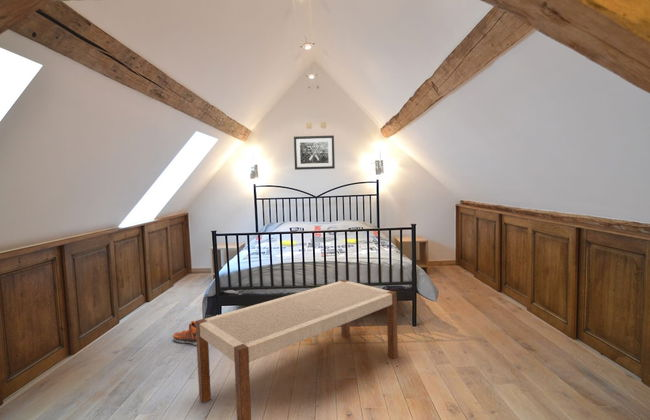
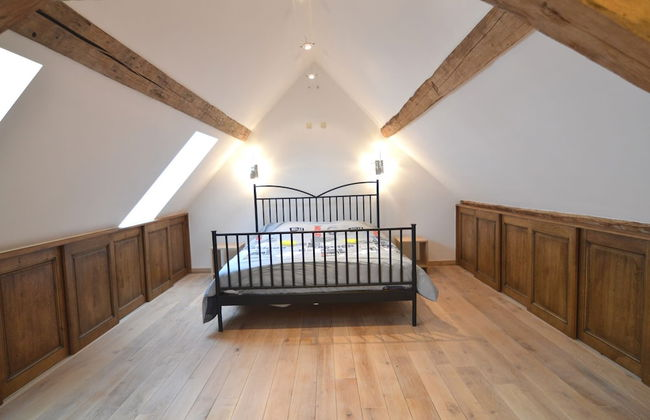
- sneaker (189, 330)
- wall art (314, 152)
- bench (307, 338)
